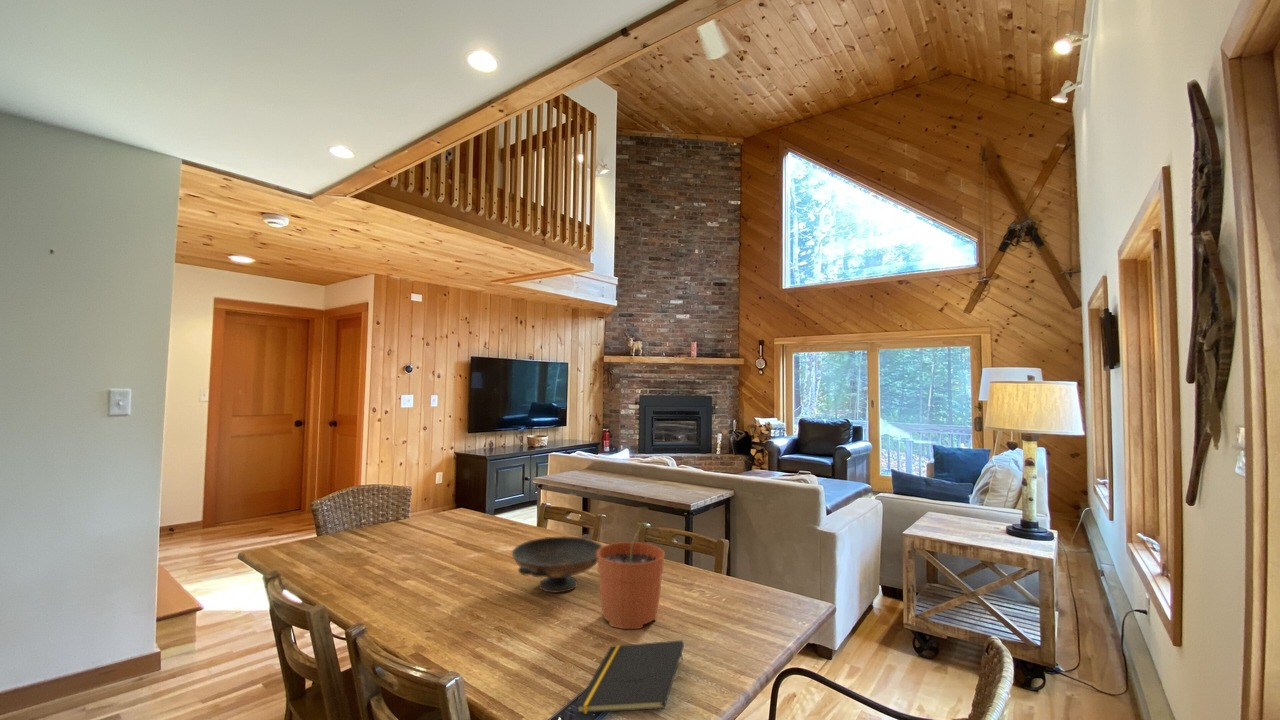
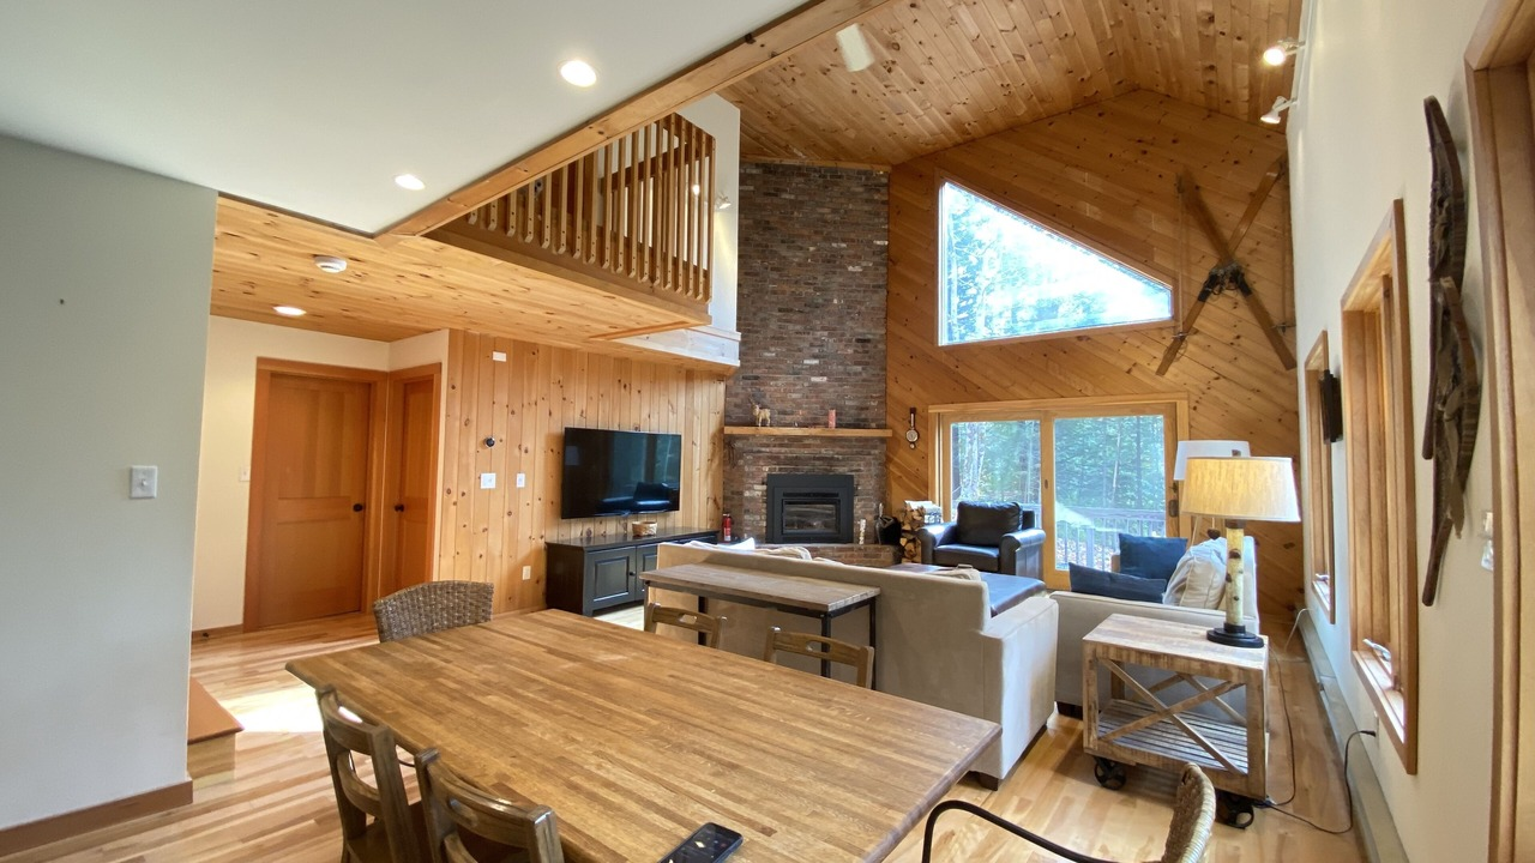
- notepad (634, 673)
- decorative bowl (557, 567)
- plant pot (630, 568)
